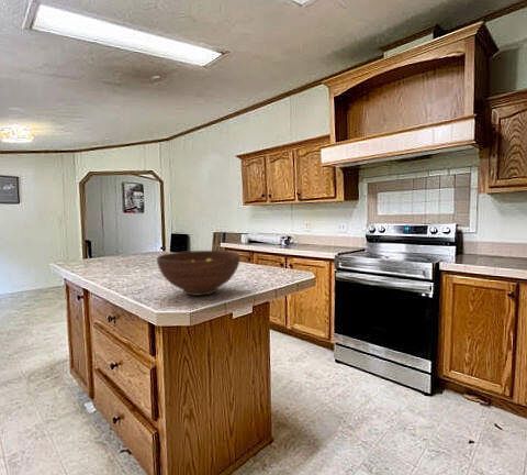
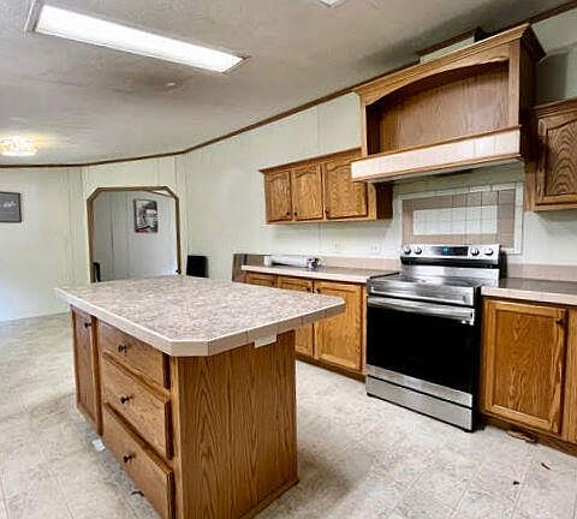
- fruit bowl (200, 274)
